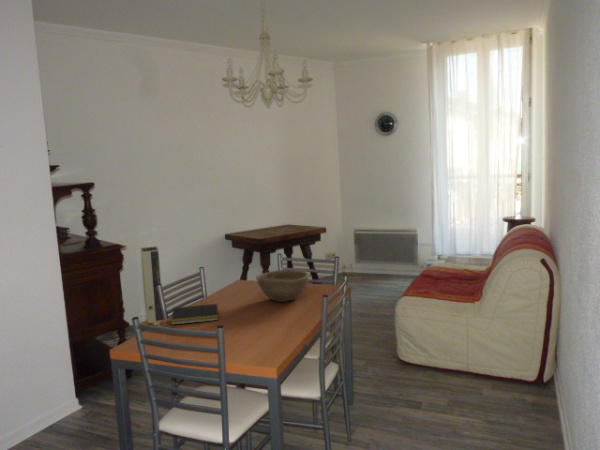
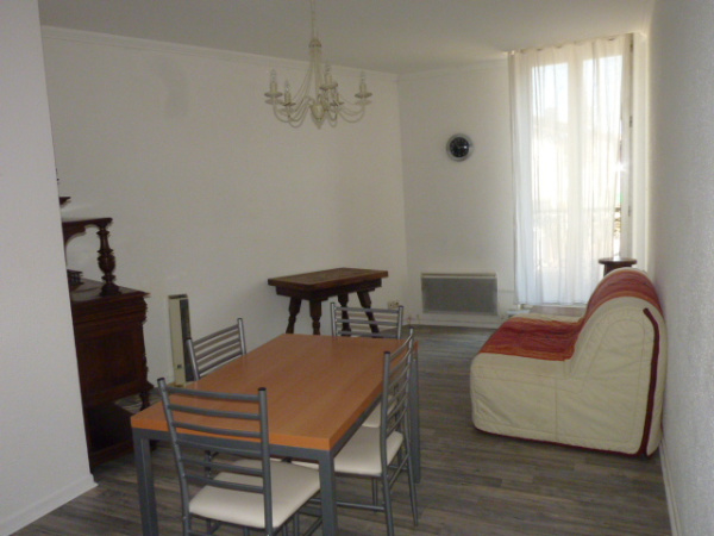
- notepad (195, 313)
- bowl (283, 286)
